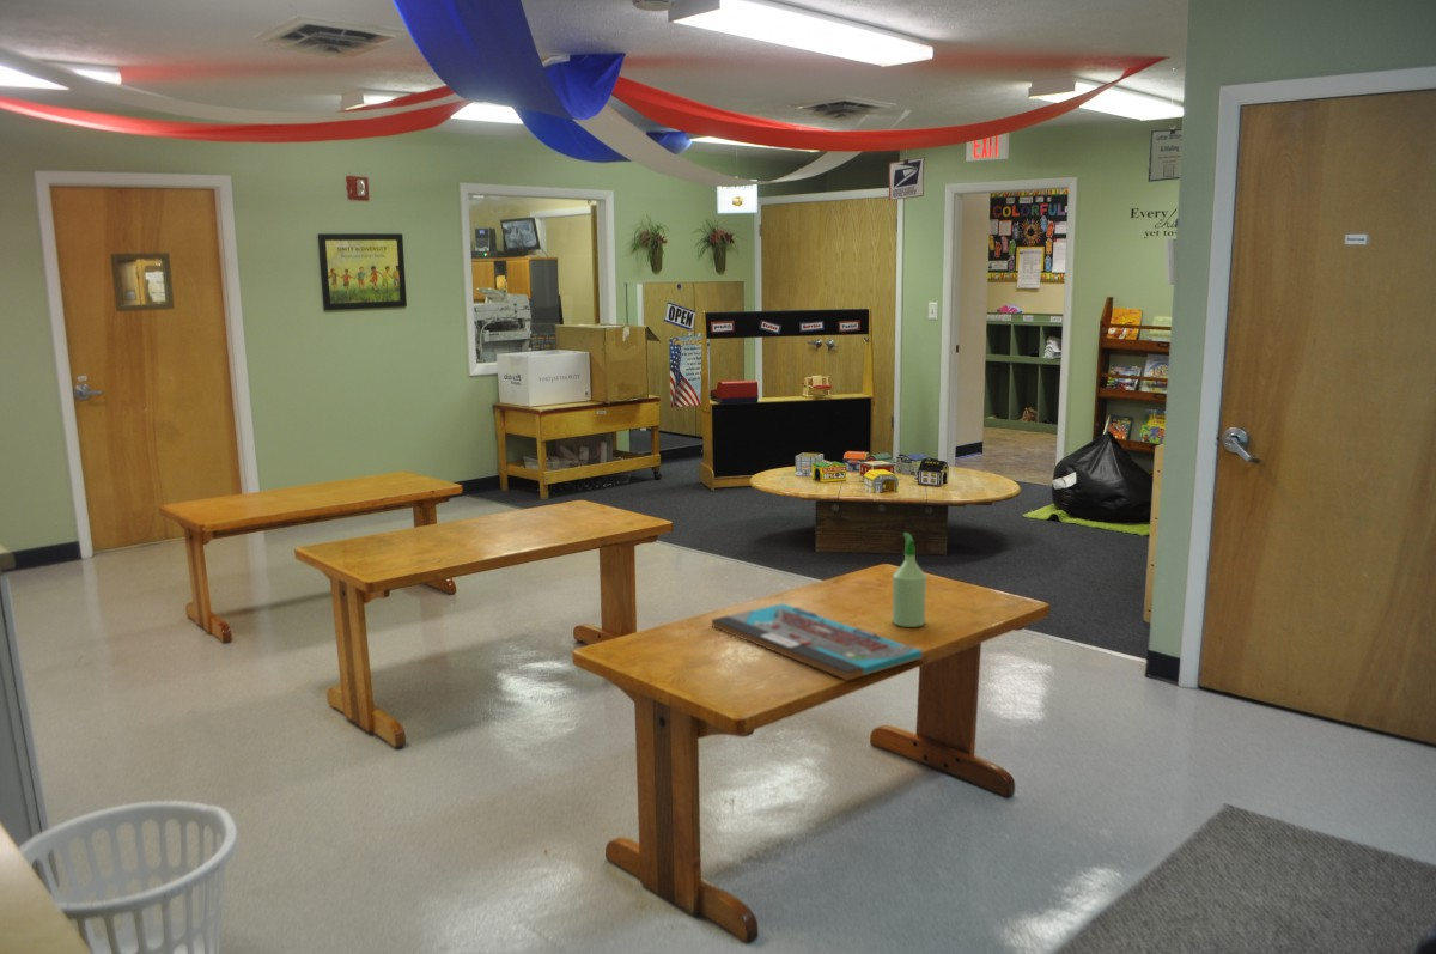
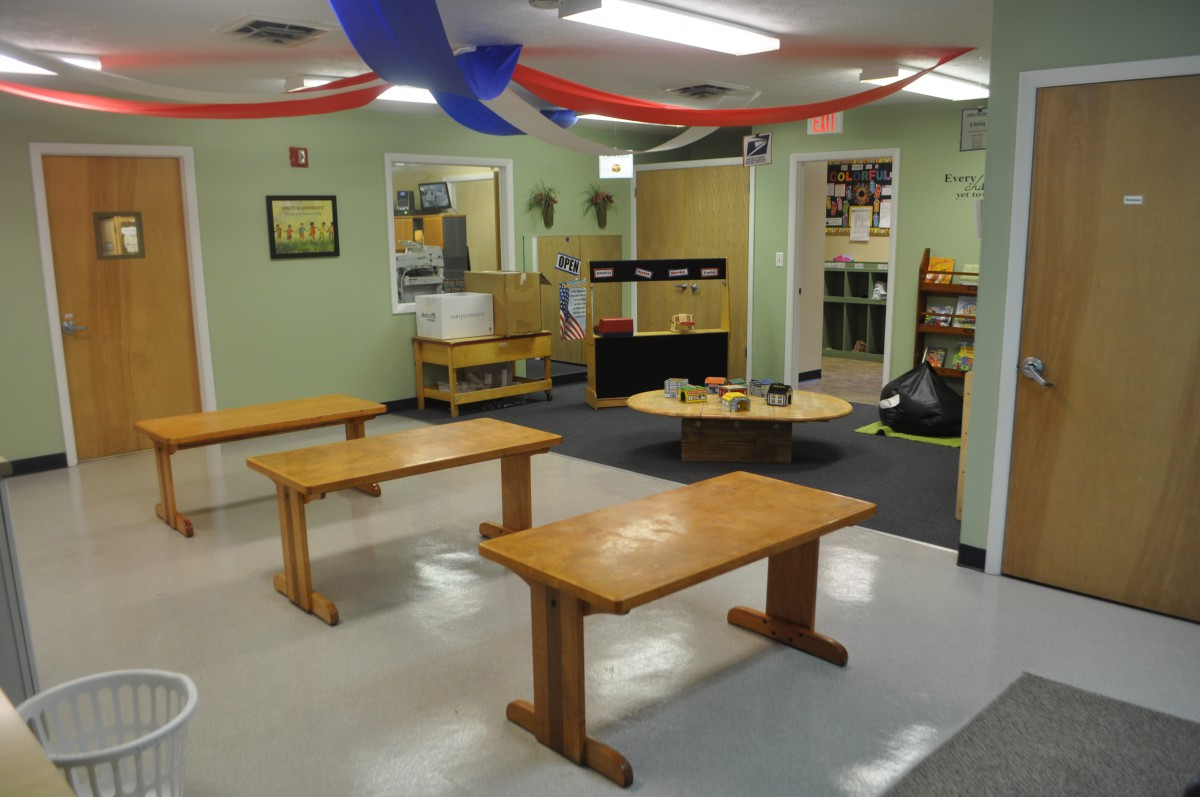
- board game (811, 634)
- spray bottle (909, 579)
